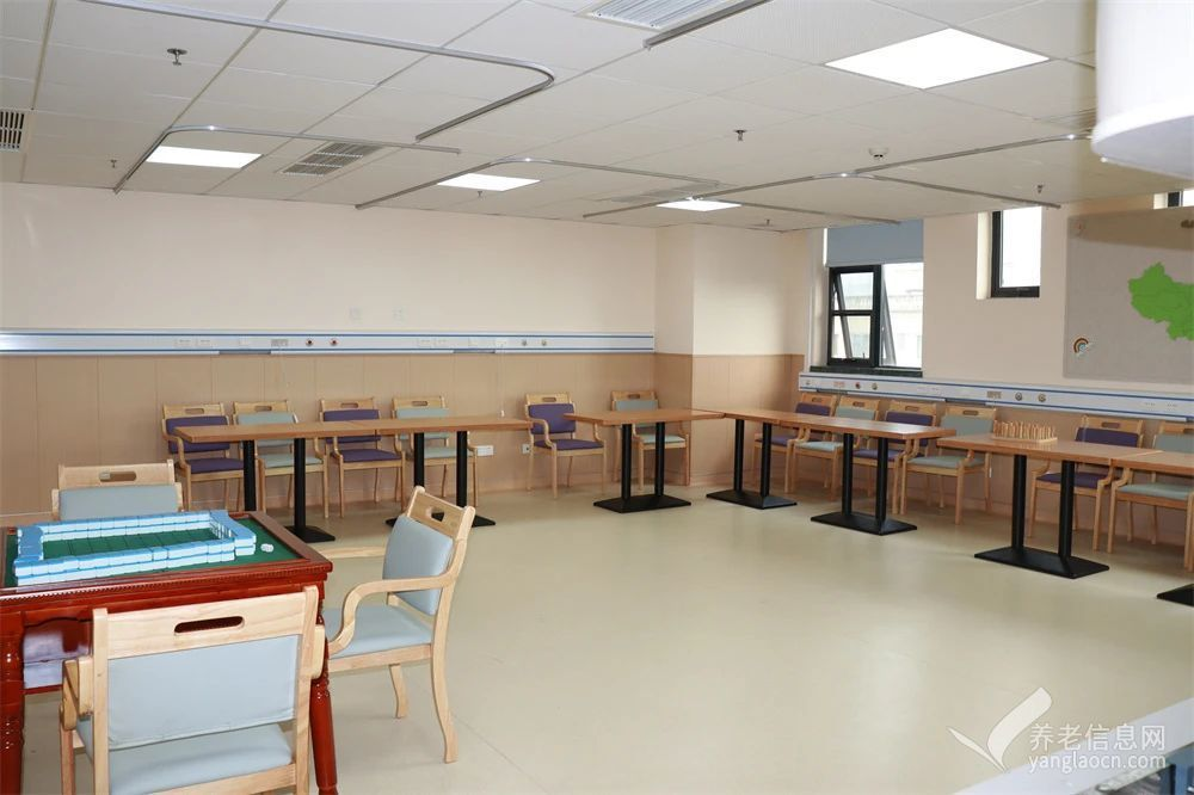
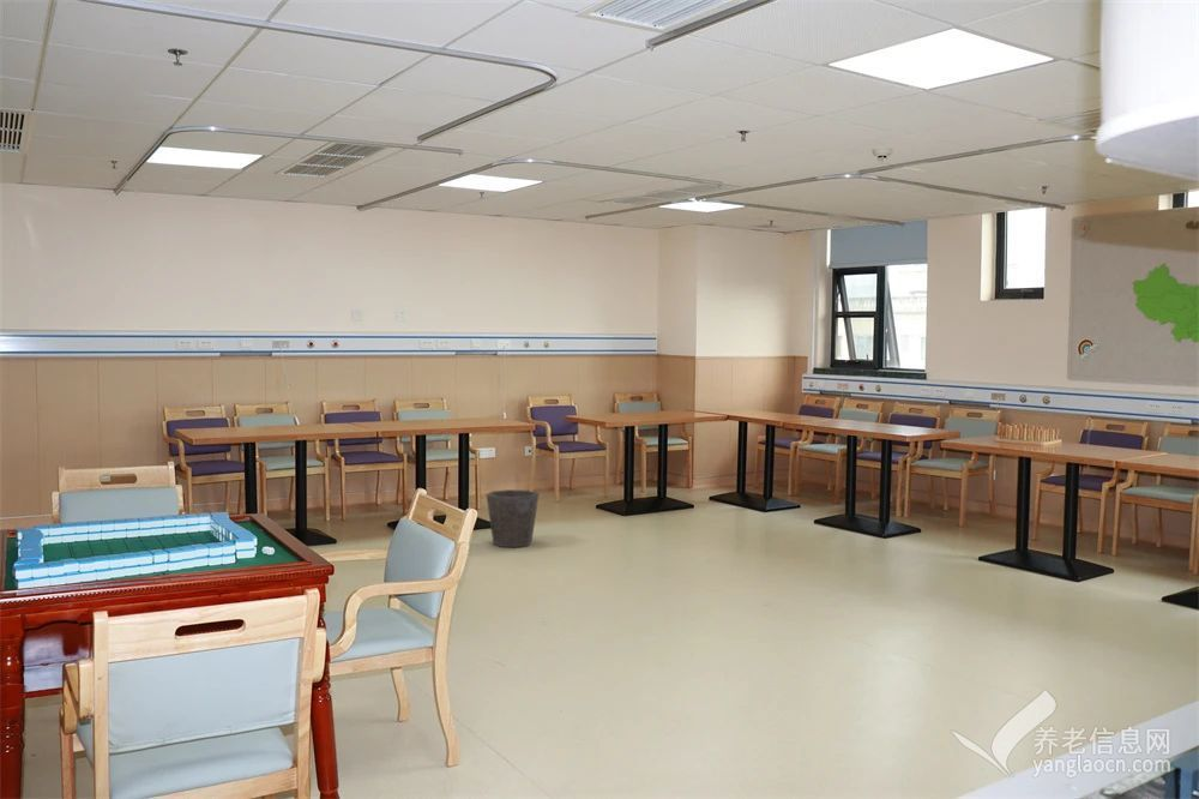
+ waste bin (512, 518)
